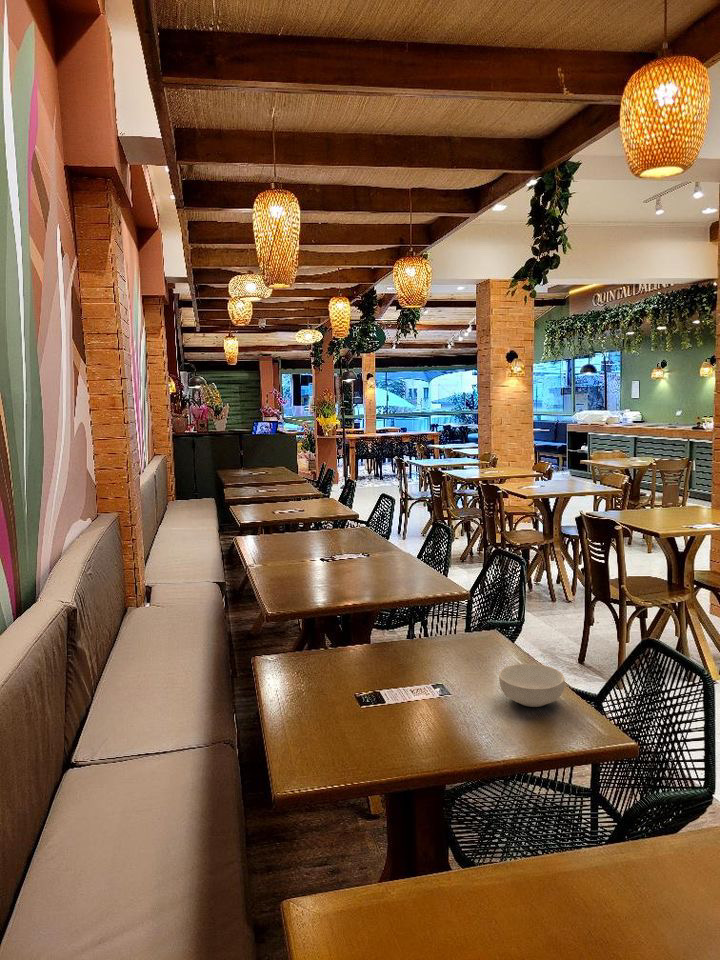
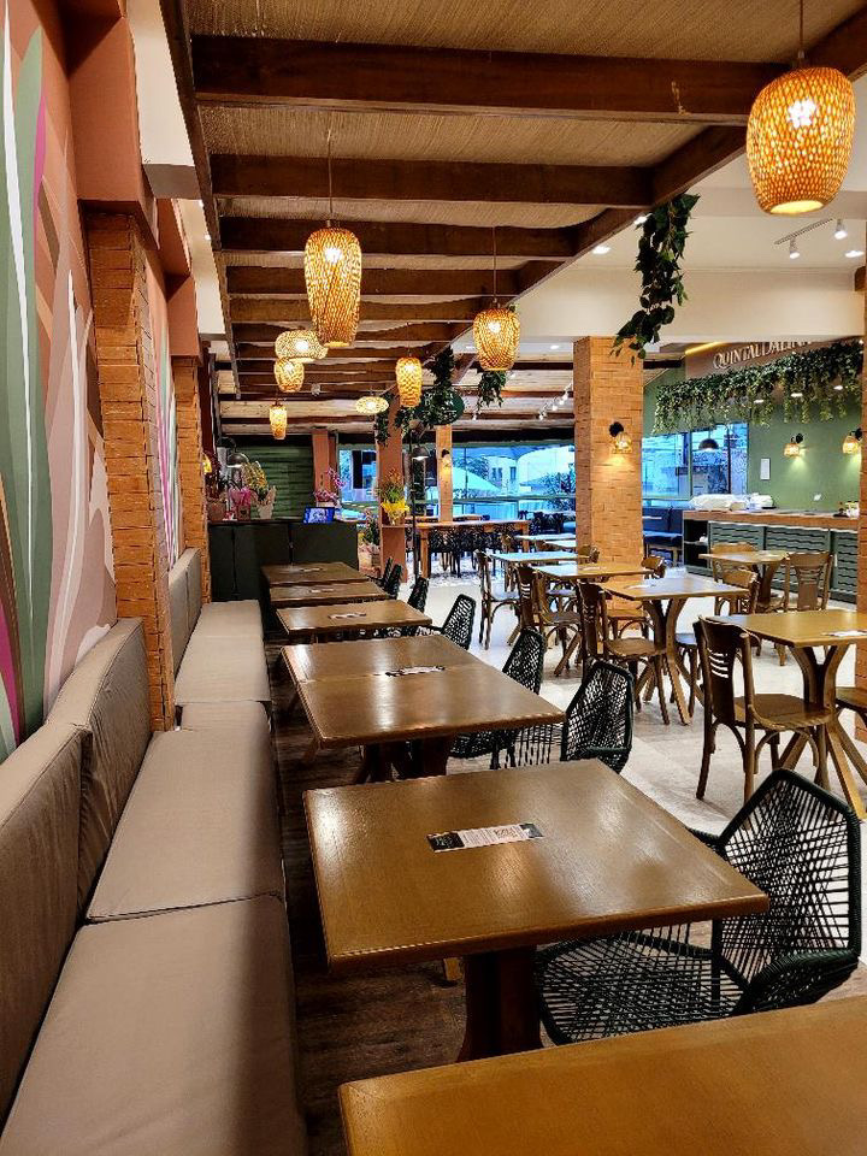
- cereal bowl (531, 687)
